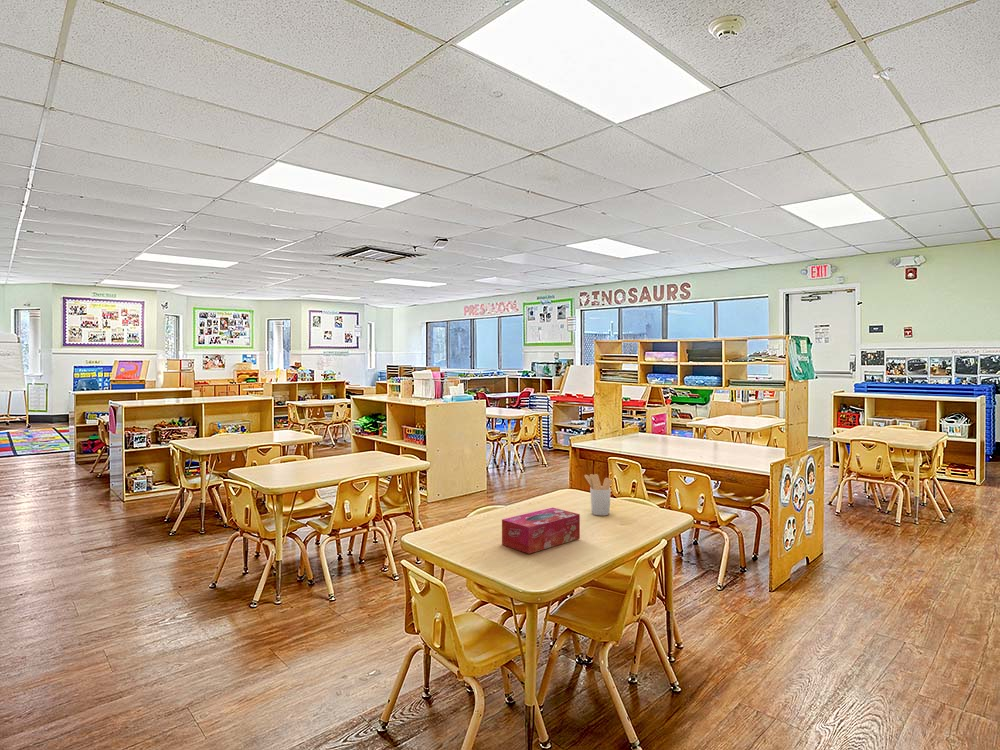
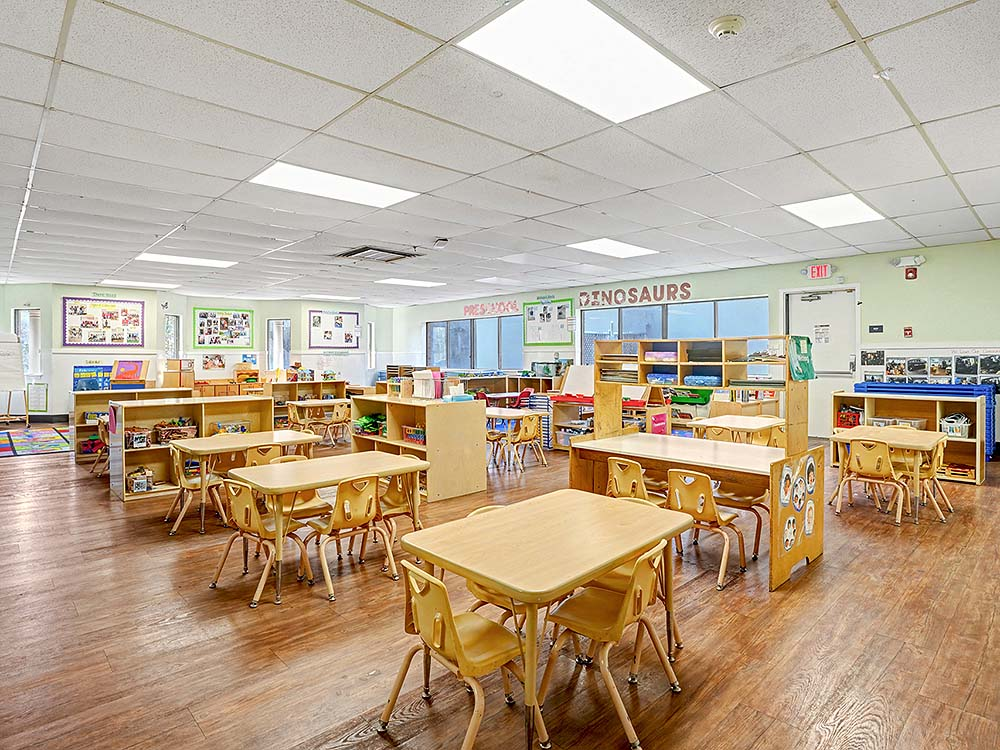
- tissue box (541, 529)
- utensil holder (597, 493)
